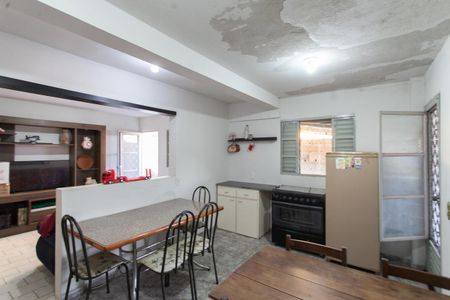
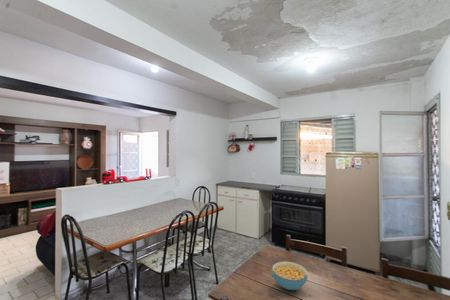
+ cereal bowl (289, 278)
